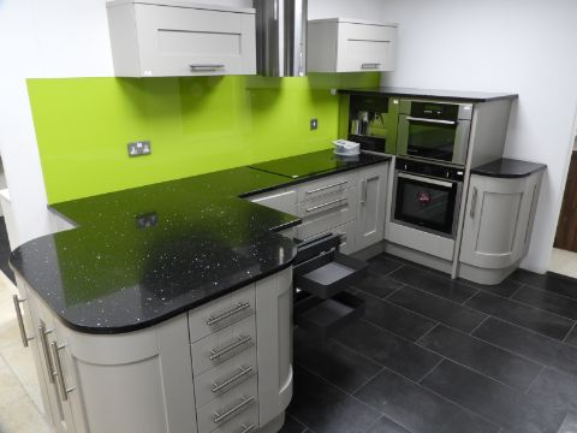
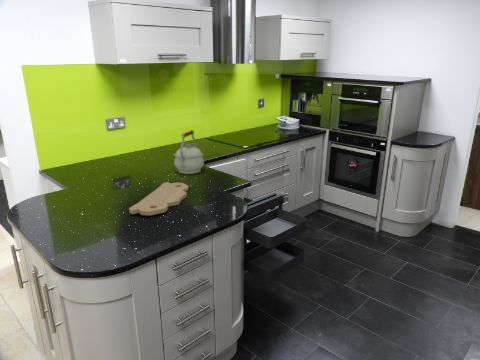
+ kettle (187, 152)
+ cutting board (165, 197)
